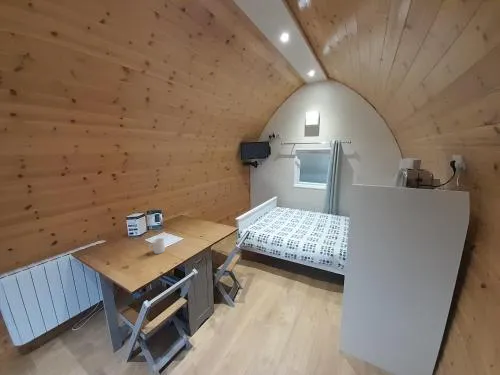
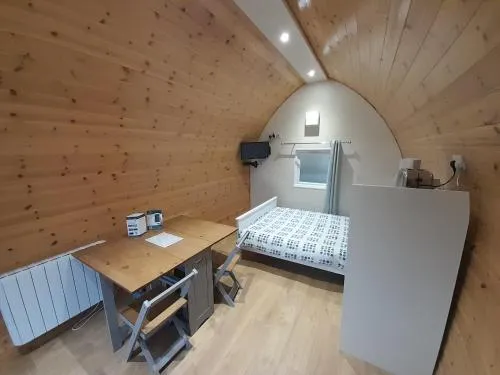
- mug (156, 246)
